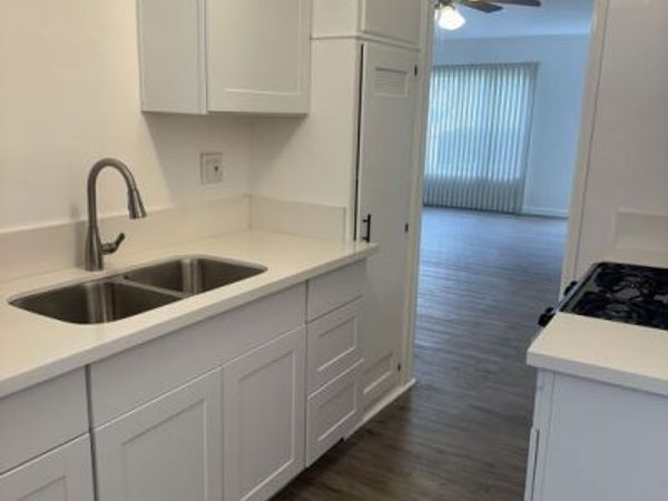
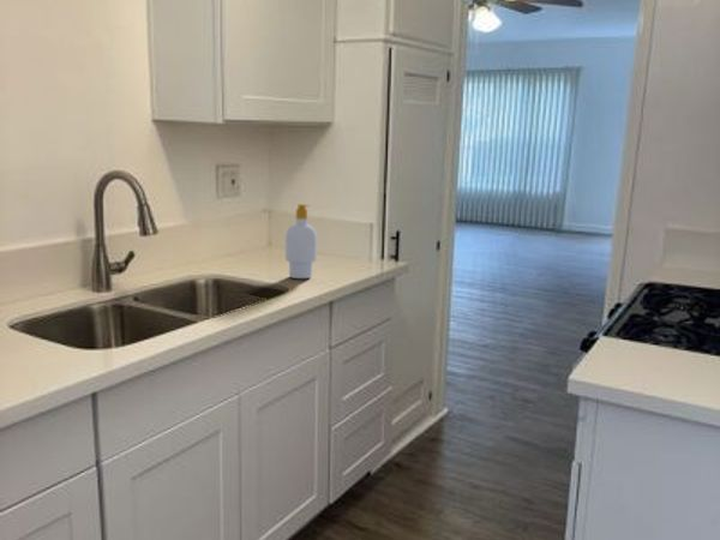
+ soap bottle (300, 240)
